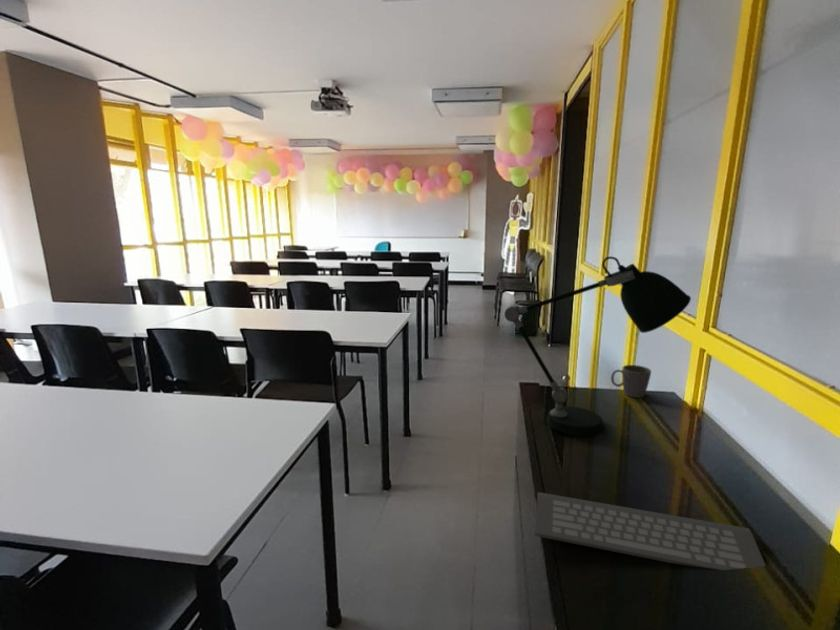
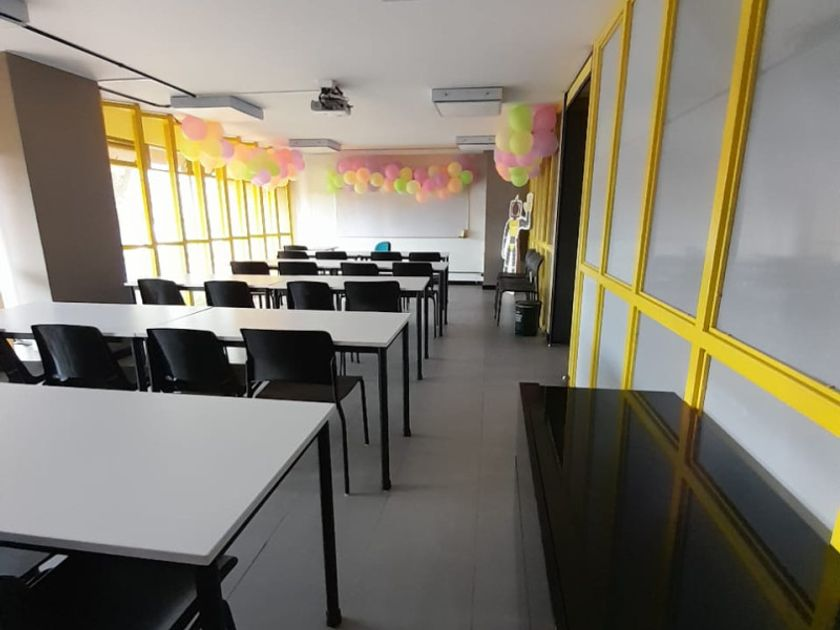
- computer keyboard (640, 532)
- mug (630, 381)
- desk lamp (547, 369)
